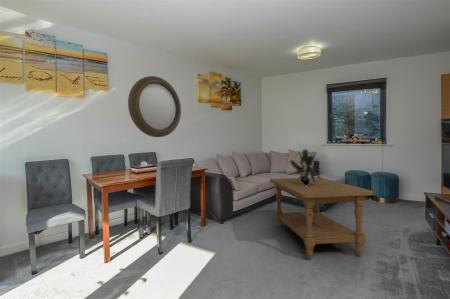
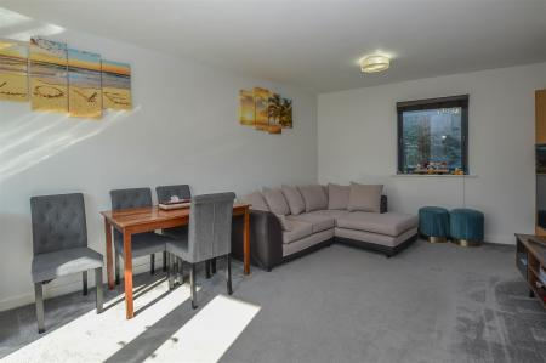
- potted plant (307, 166)
- coffee table (313, 211)
- home mirror (158, 106)
